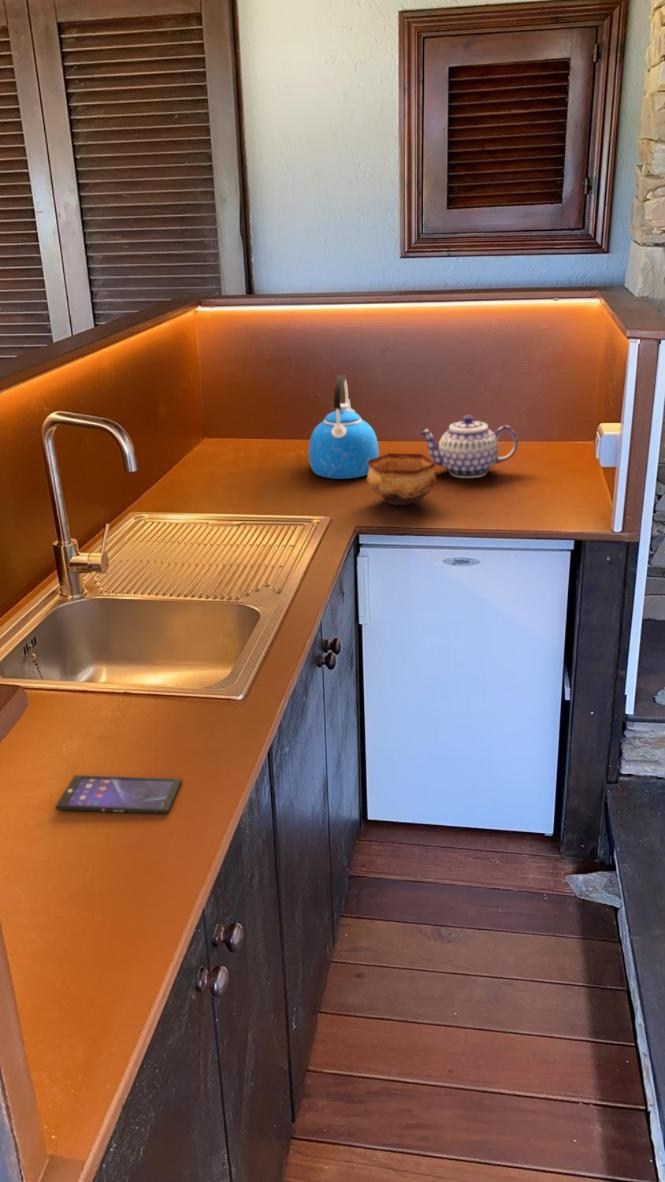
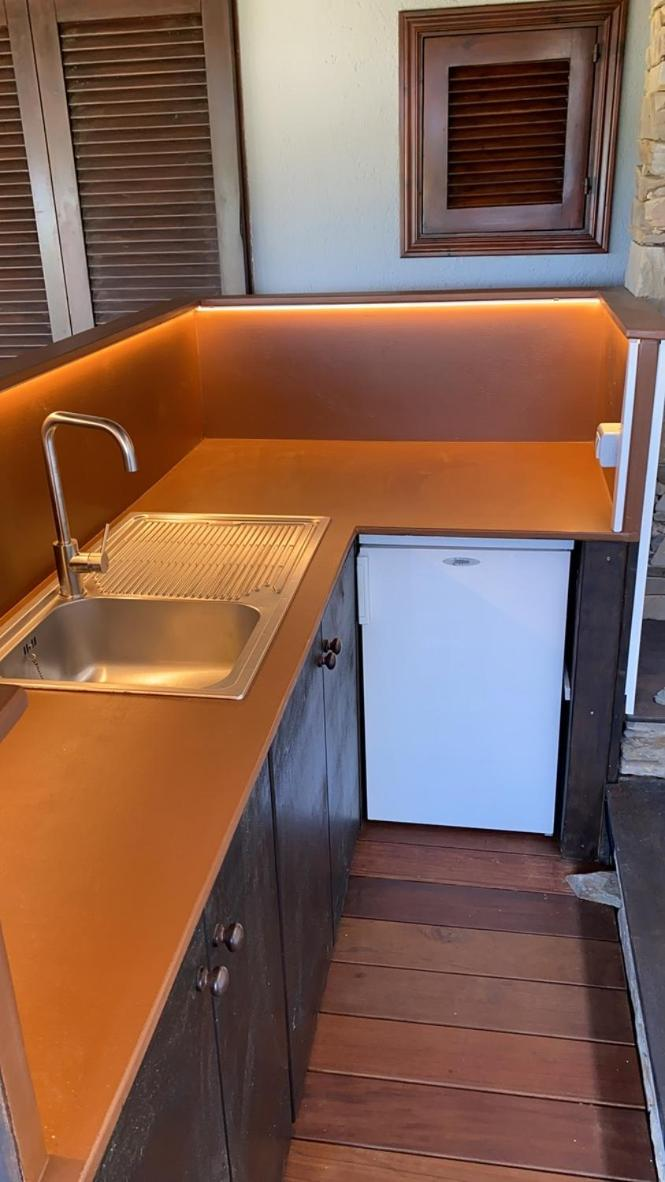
- kettle (344, 421)
- bowl (401, 482)
- smartphone (119, 794)
- teapot (468, 444)
